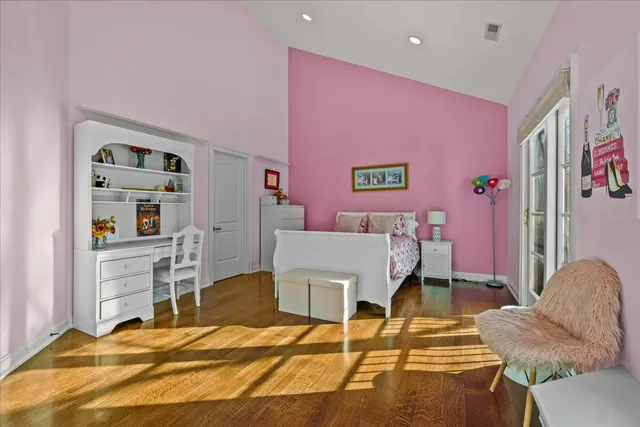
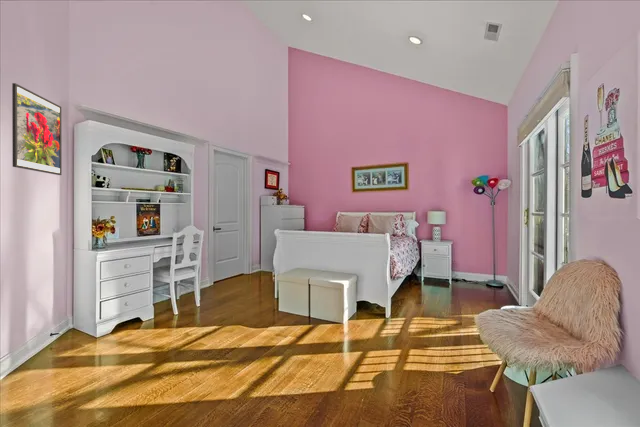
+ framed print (39, 133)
